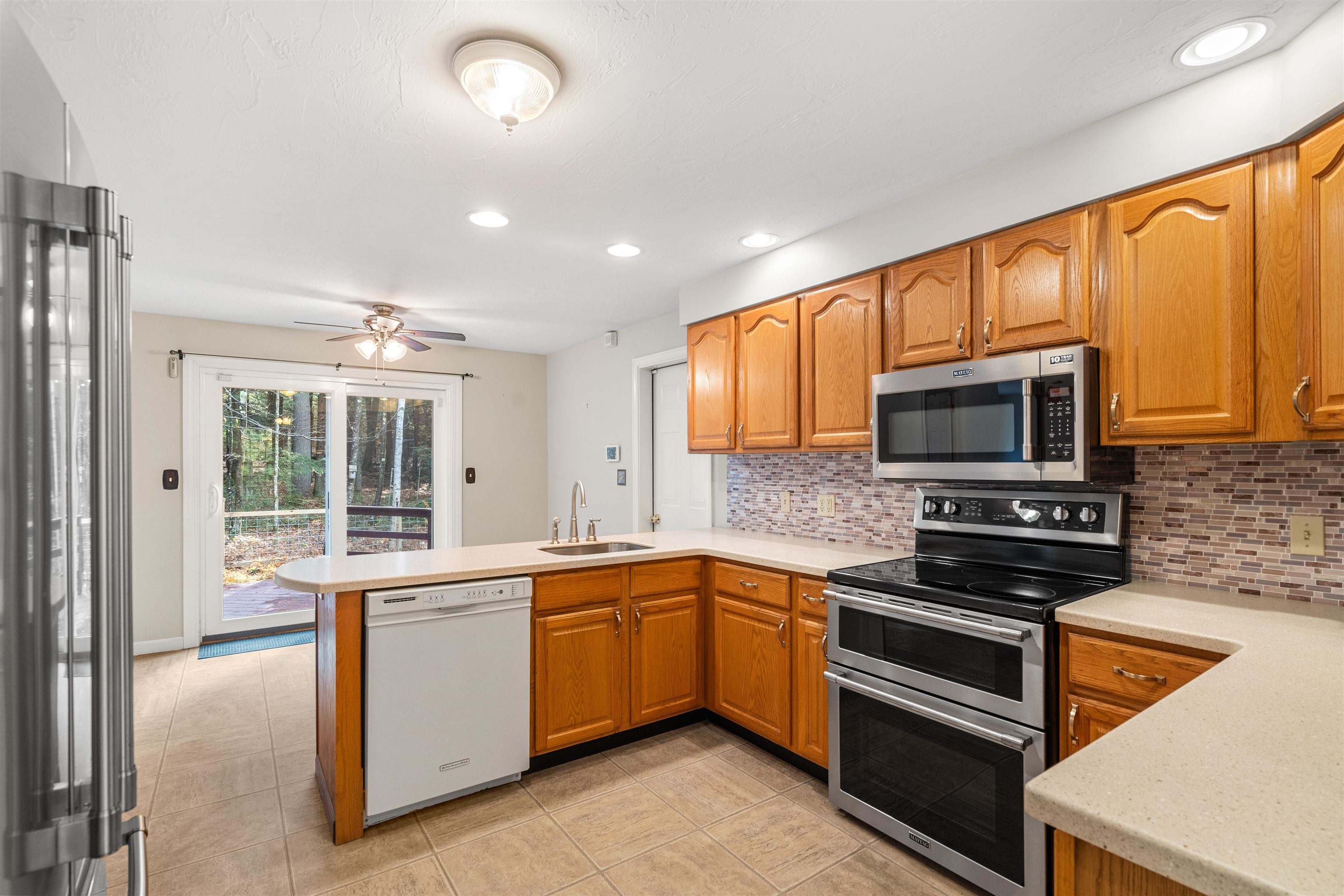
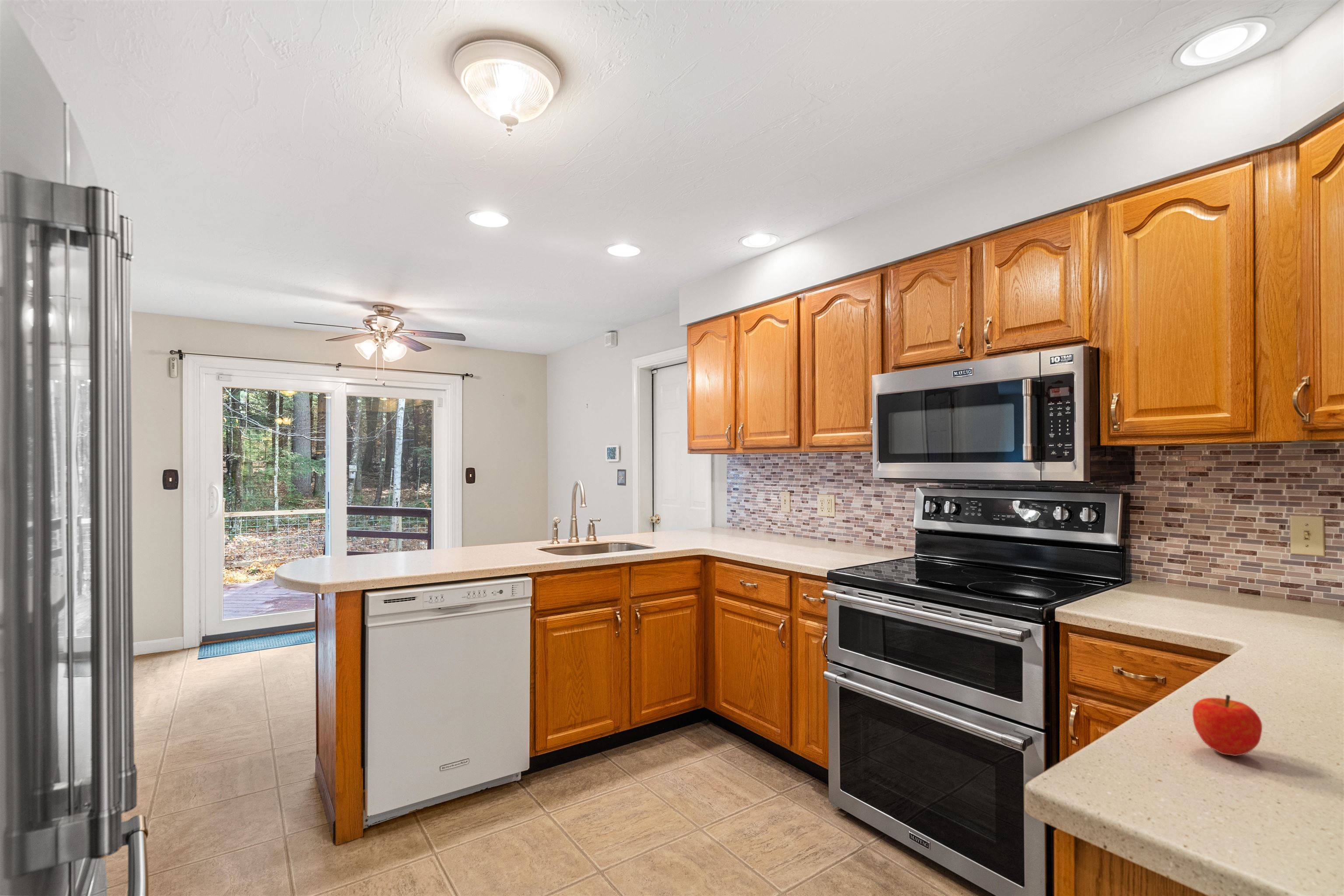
+ fruit (1226, 724)
